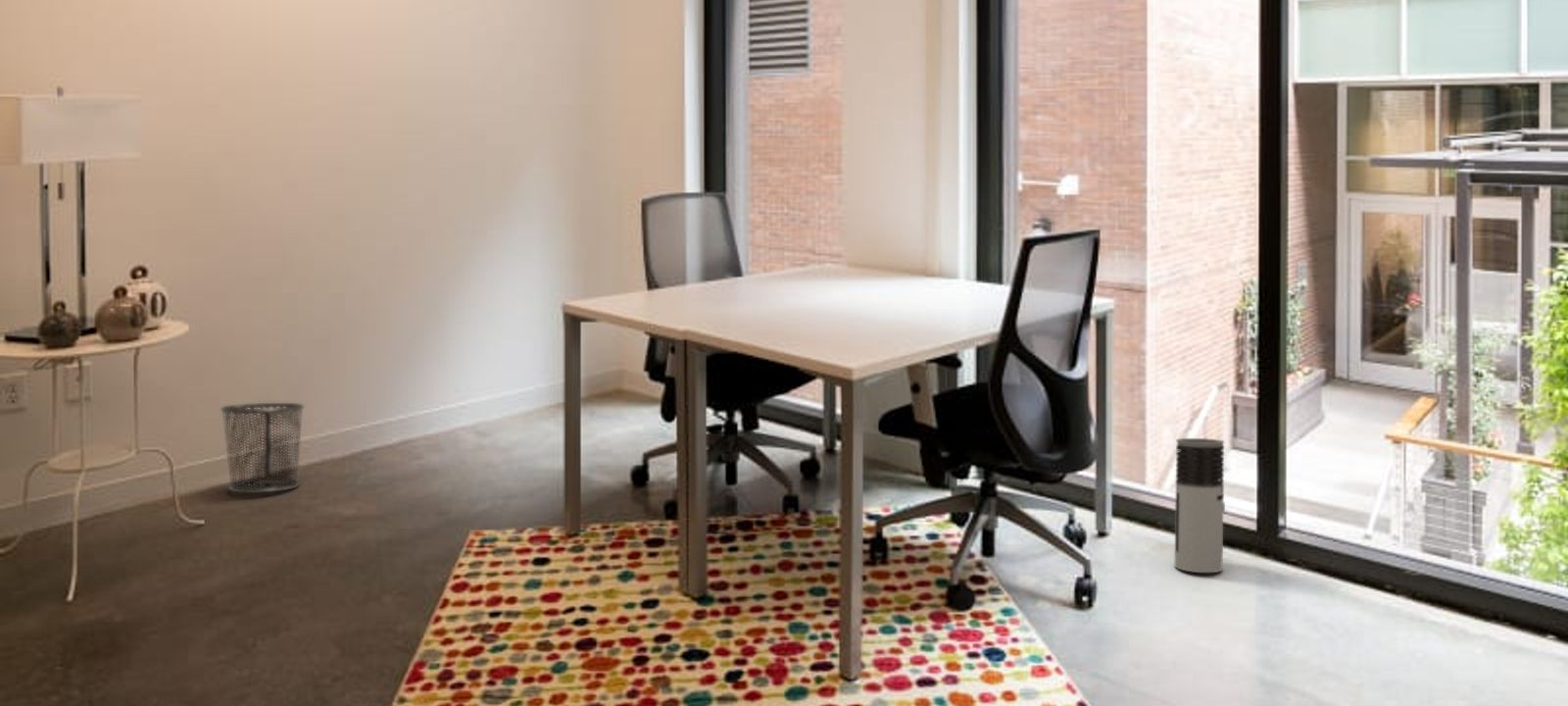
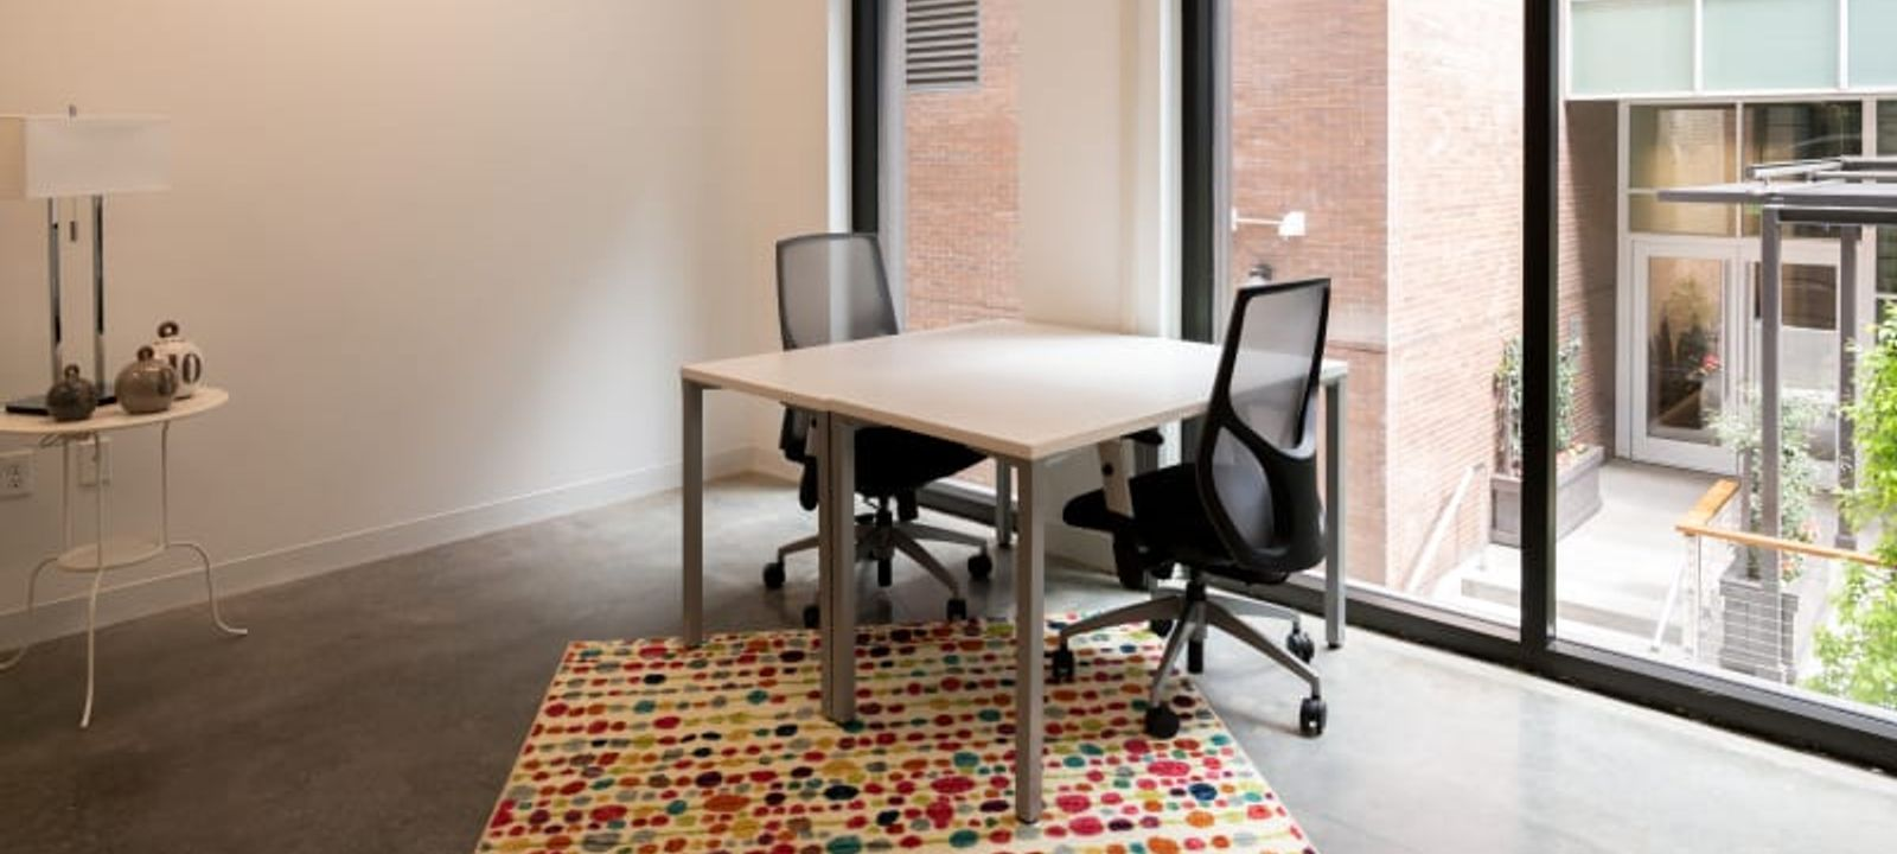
- air purifier (1200, 504)
- waste bin (263, 446)
